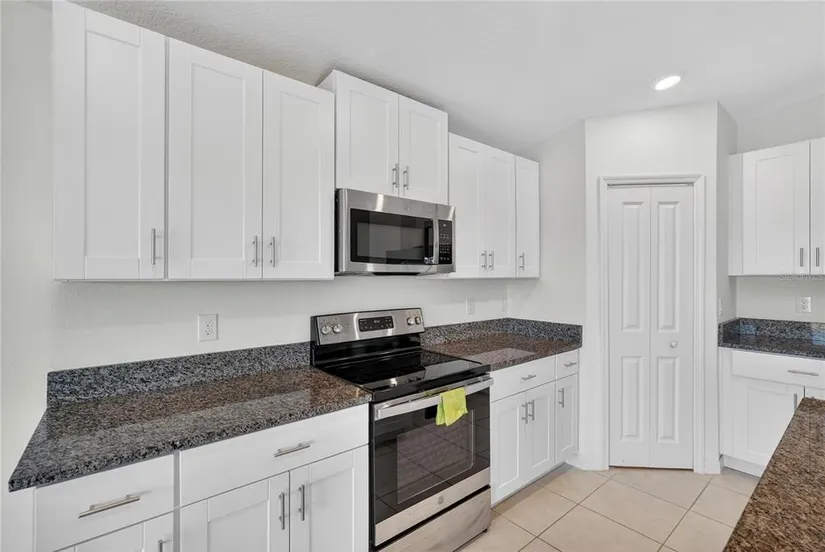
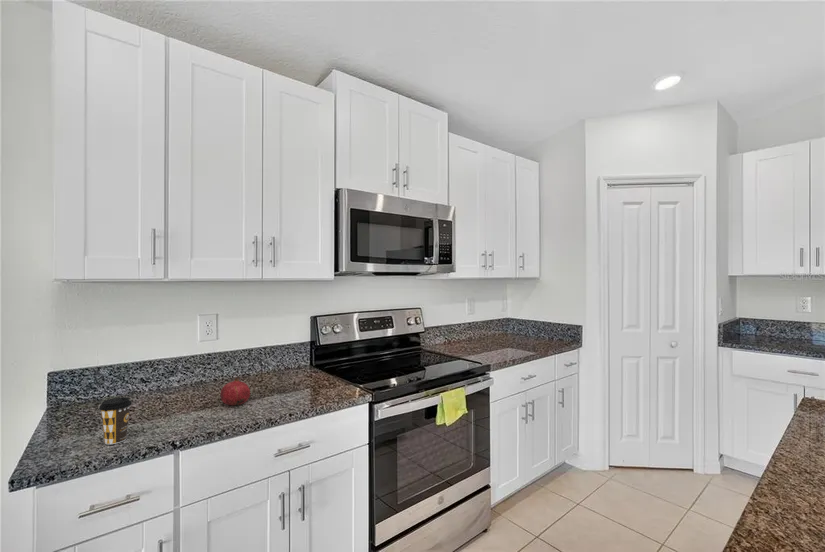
+ coffee cup (115, 420)
+ fruit (235, 390)
